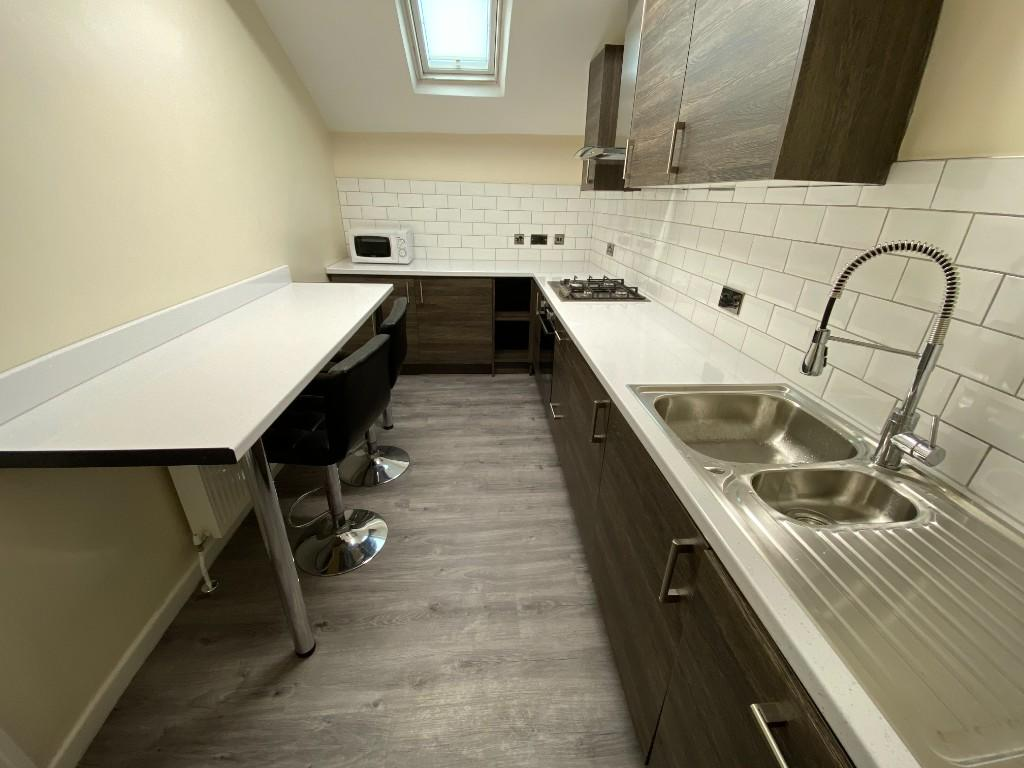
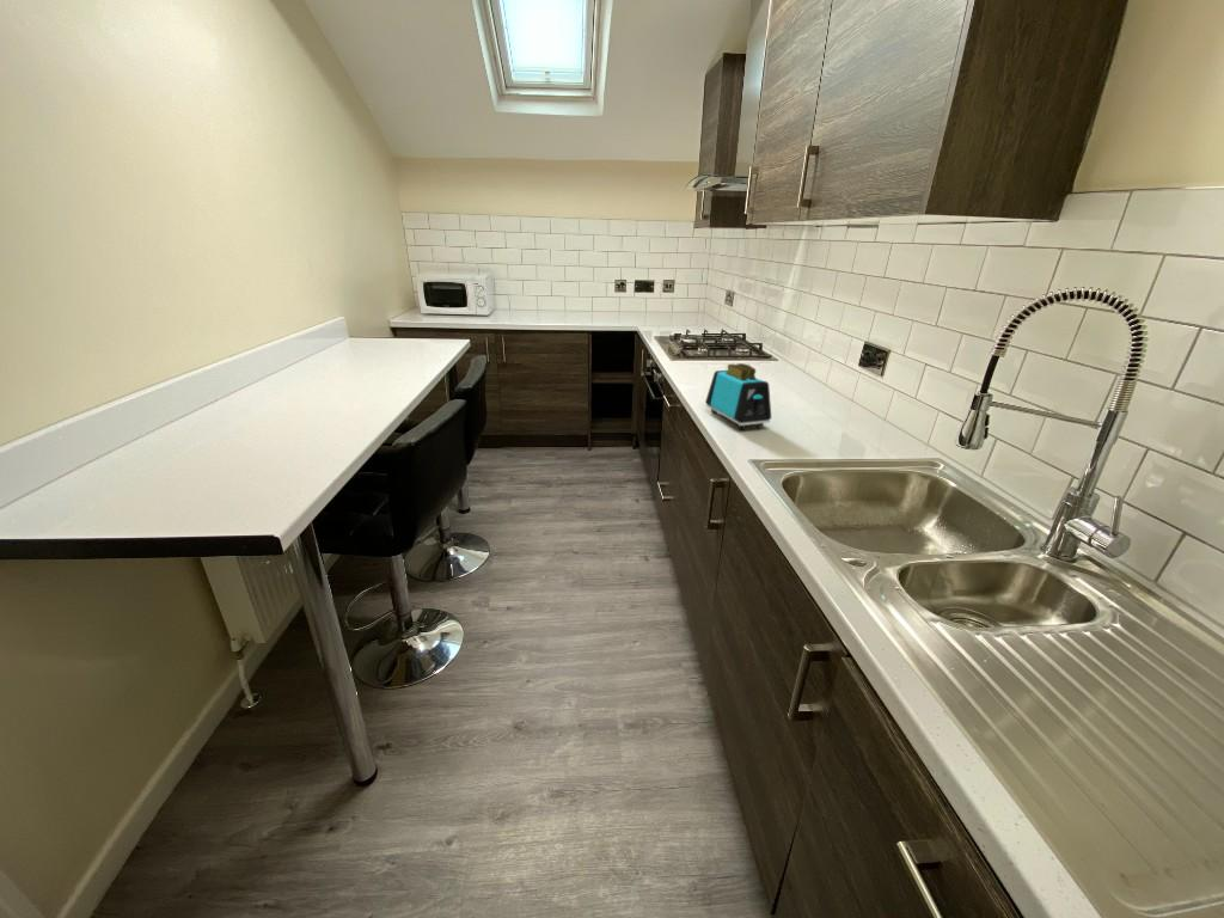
+ toaster (739, 392)
